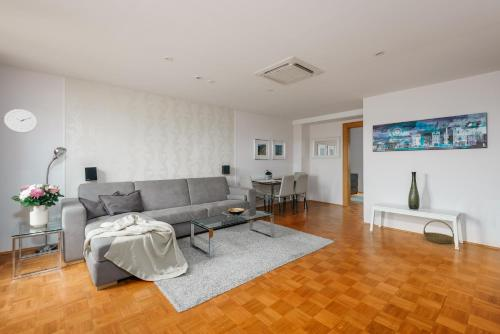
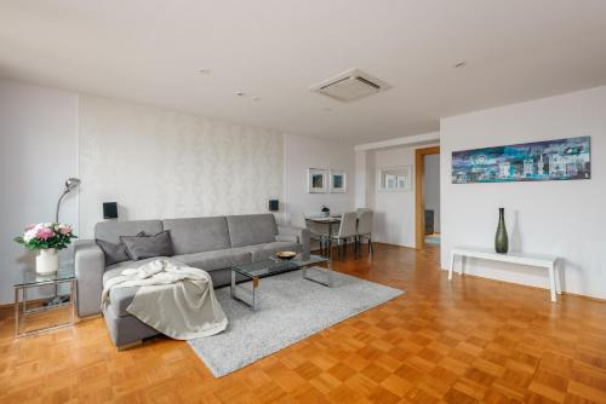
- basket (438, 233)
- wall clock (21, 121)
